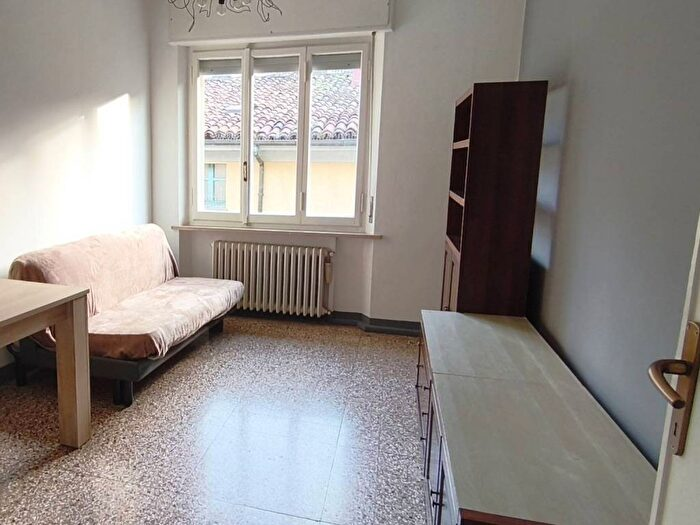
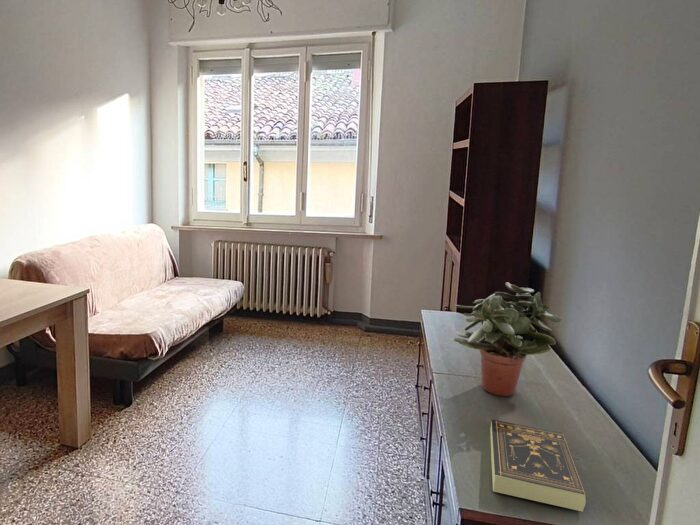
+ book (531, 459)
+ potted plant (502, 338)
